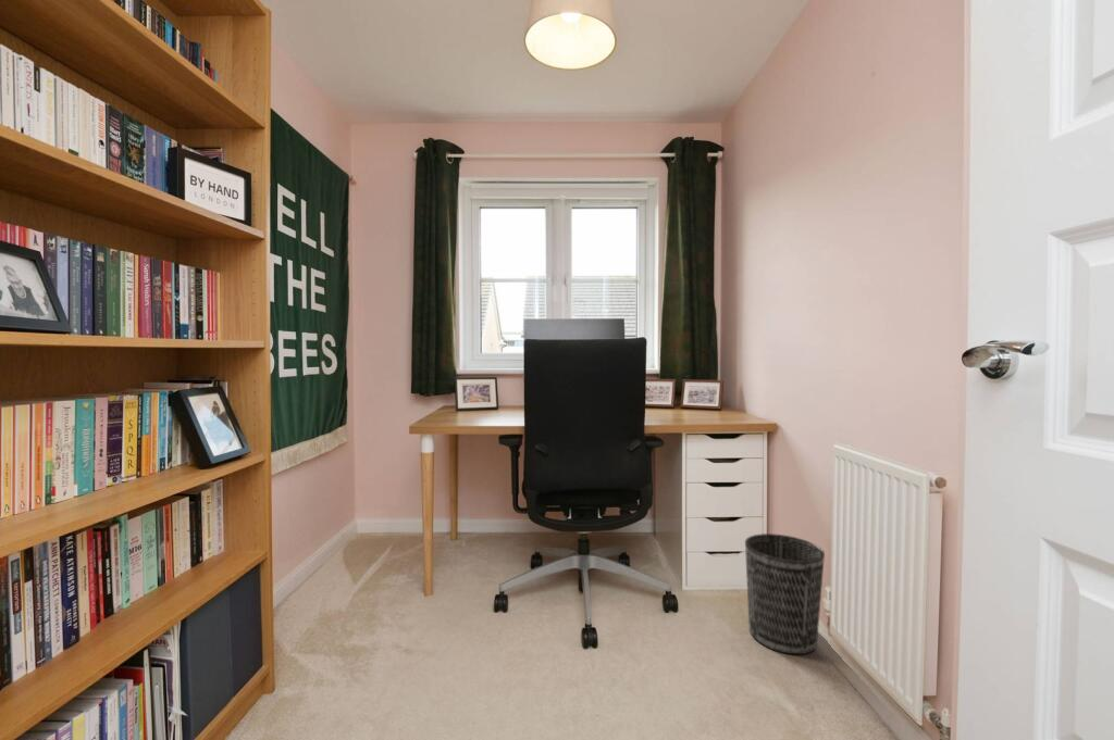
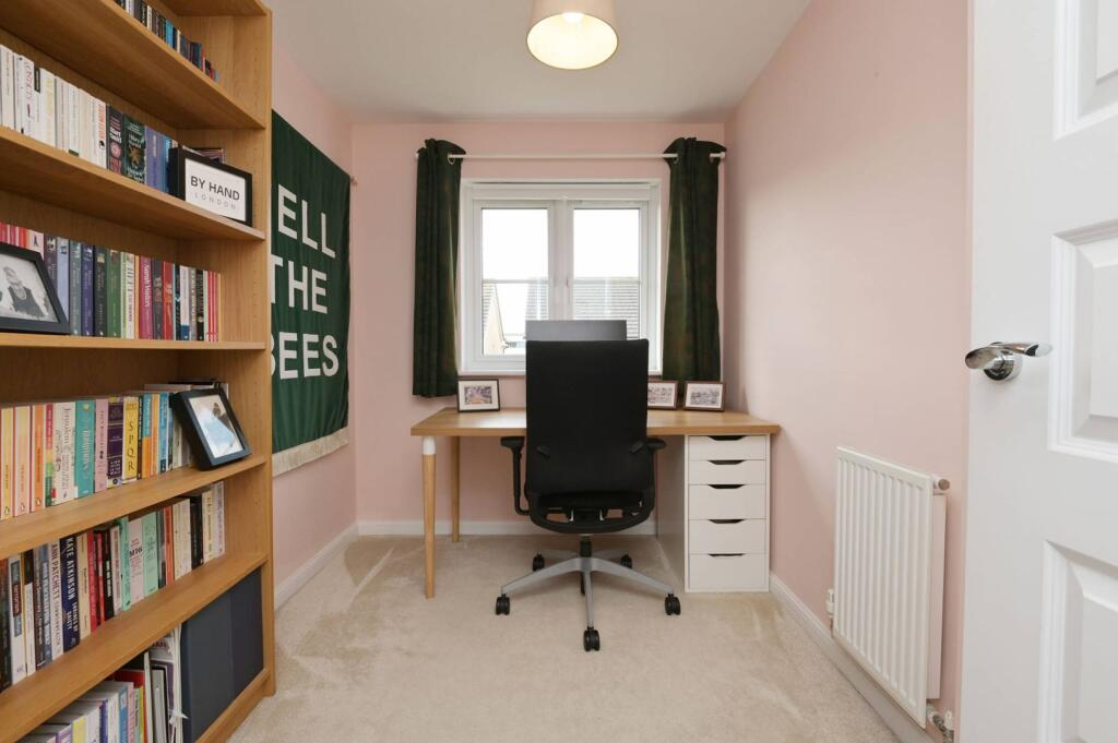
- wastebasket (782, 591)
